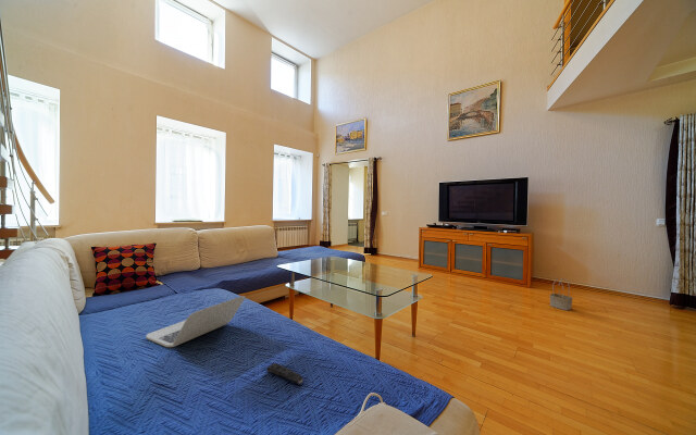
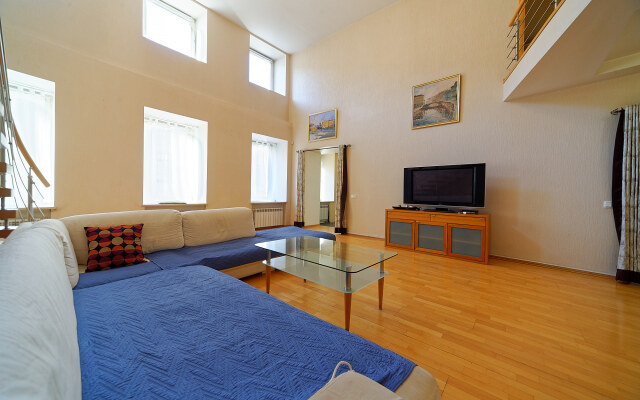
- remote control (285, 373)
- basket (559, 293)
- laptop (197, 314)
